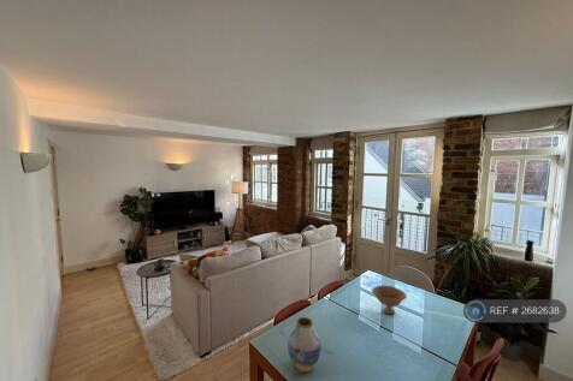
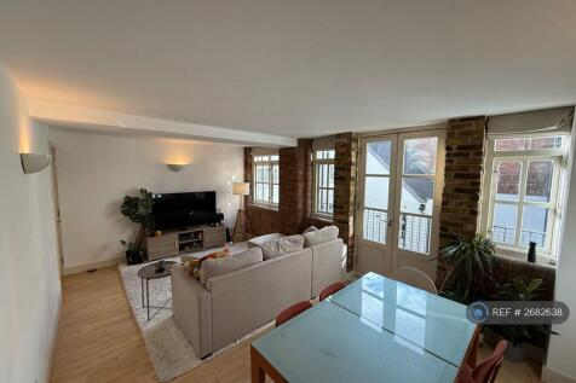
- bowl (388, 300)
- vase (303, 344)
